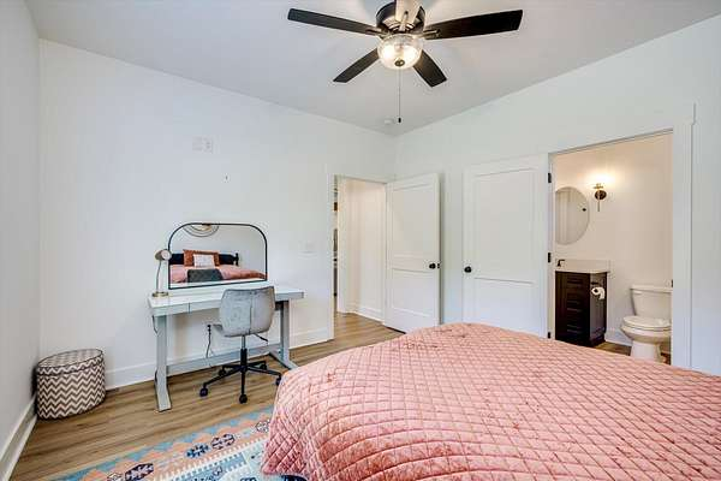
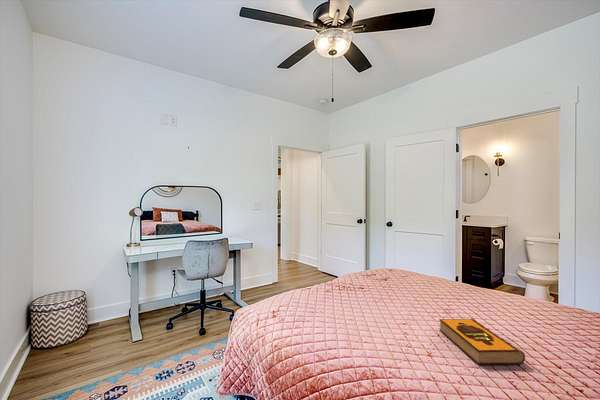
+ hardback book (477, 339)
